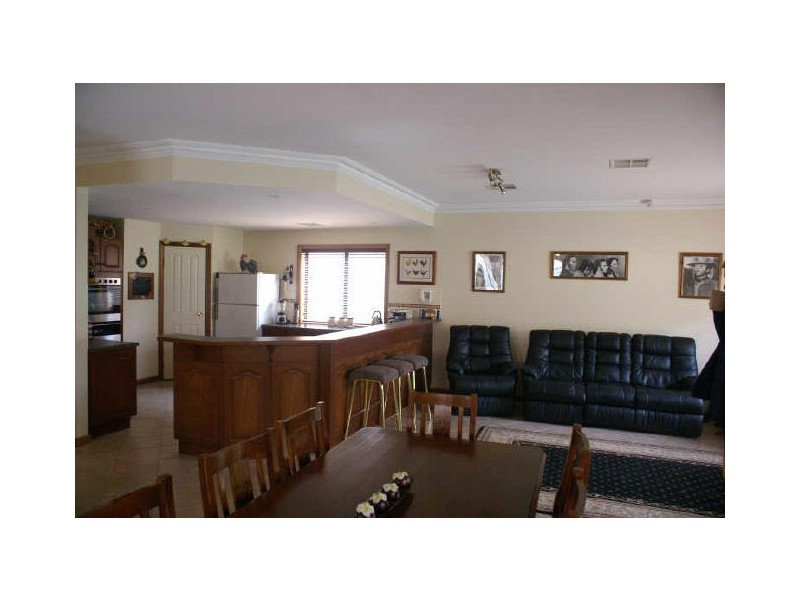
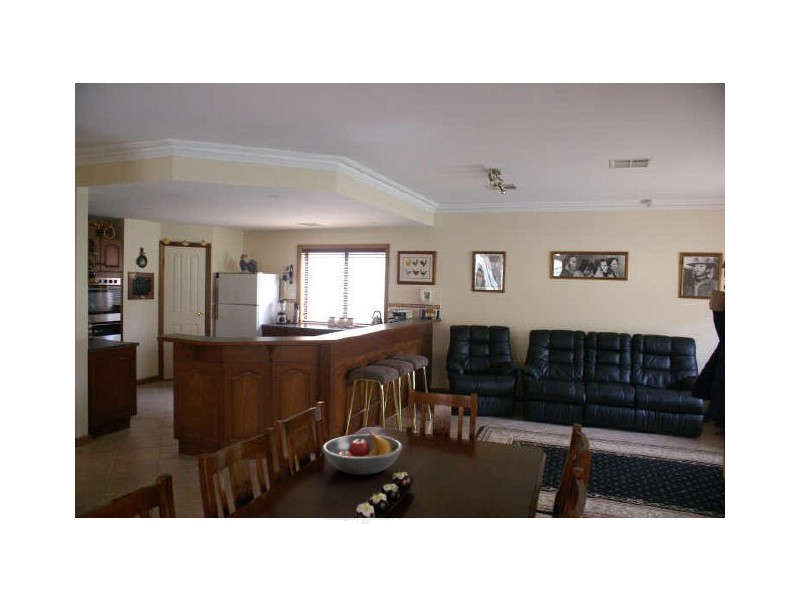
+ fruit bowl (362, 454)
